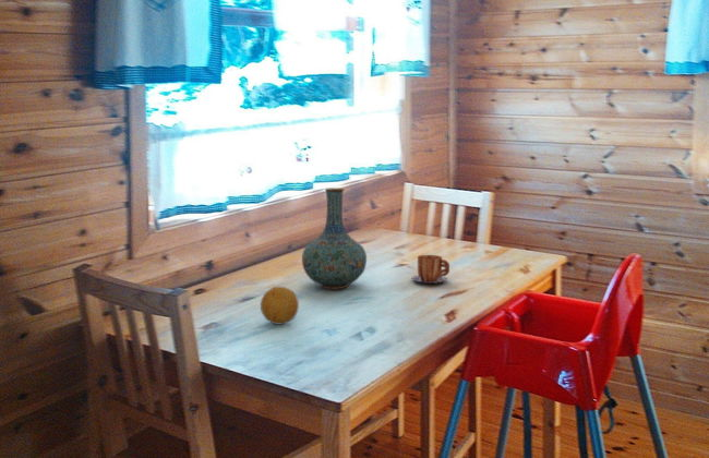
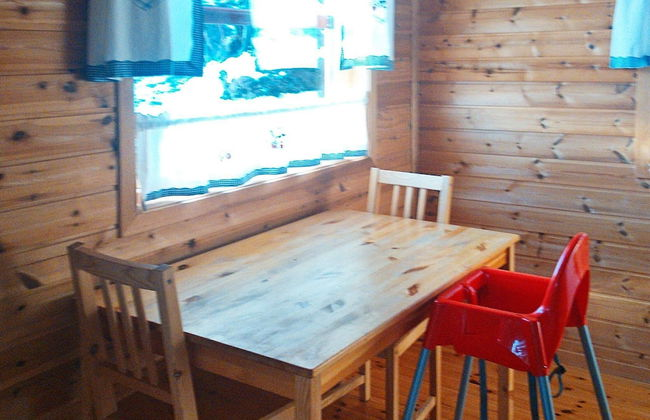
- mug (430, 268)
- fruit (279, 305)
- vase (334, 238)
